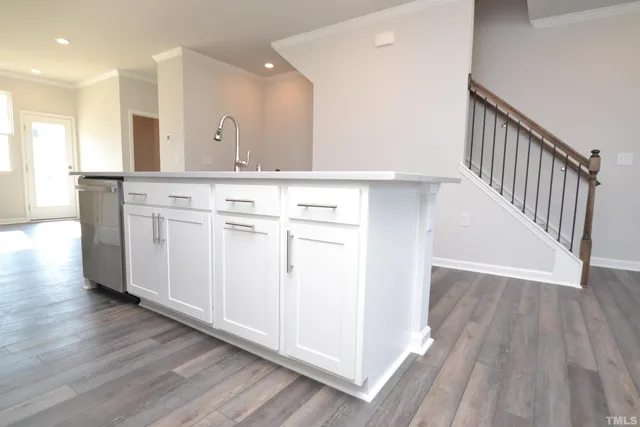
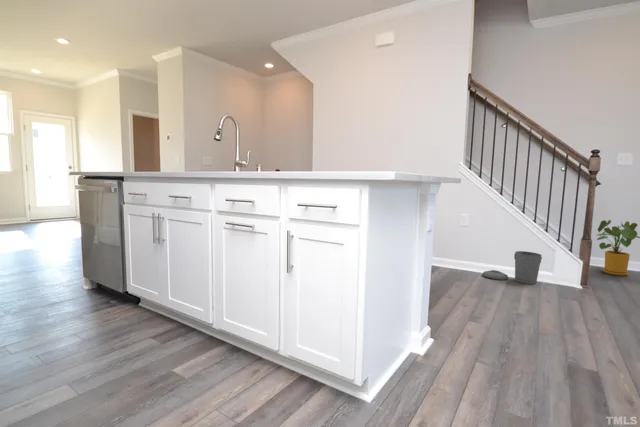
+ trash can (515, 265)
+ house plant (615, 247)
